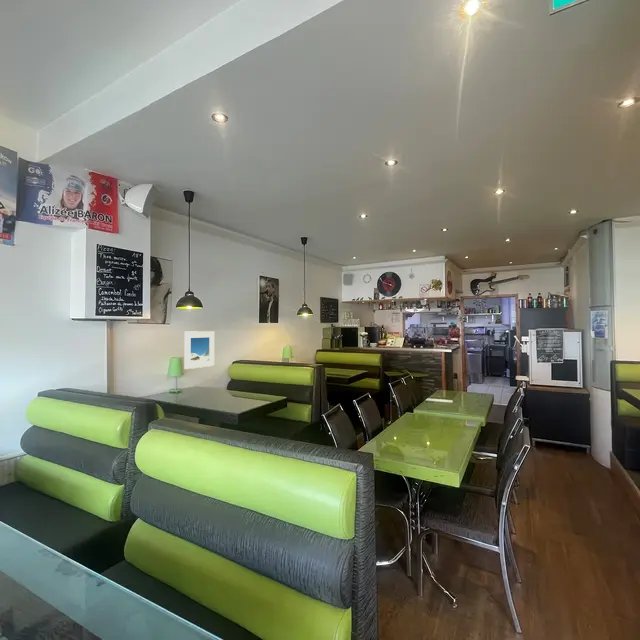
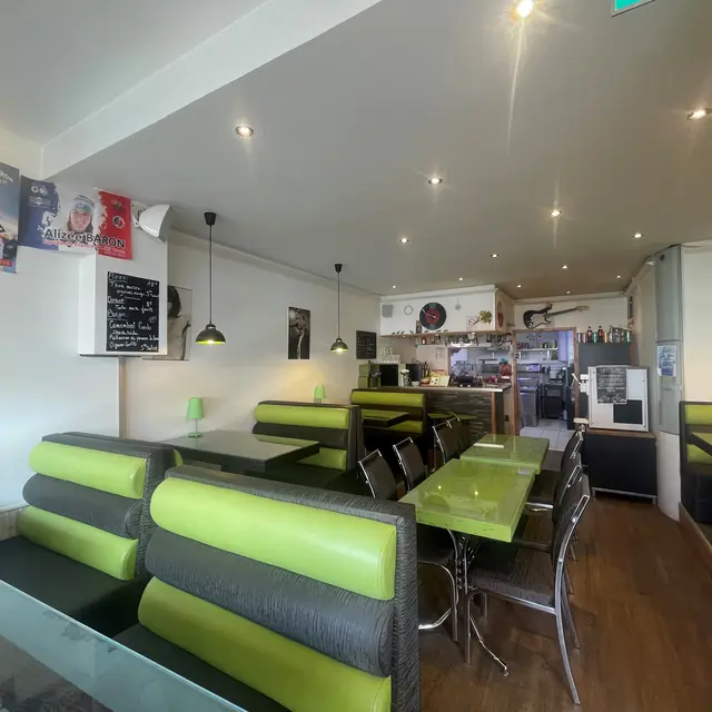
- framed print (199, 349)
